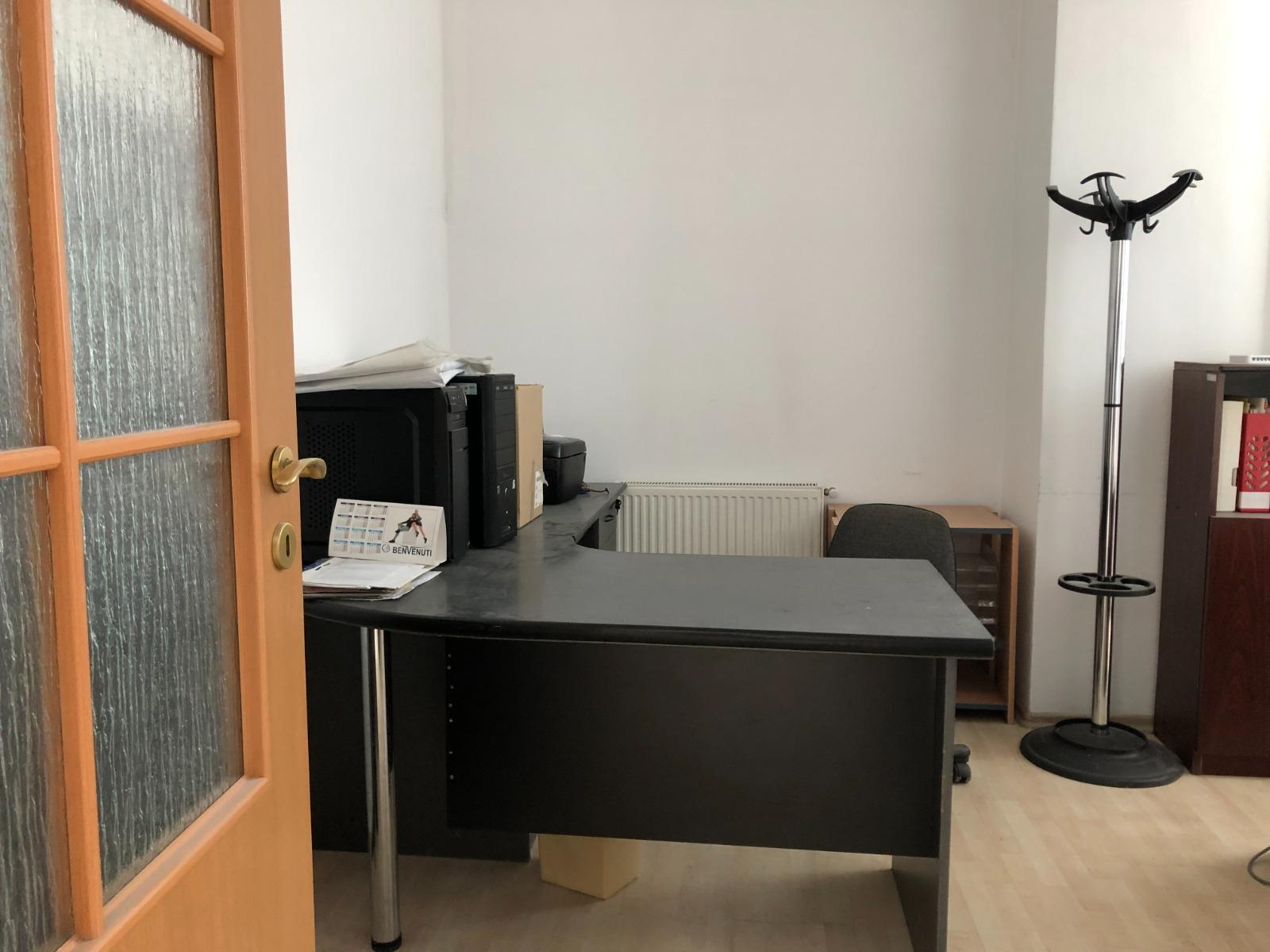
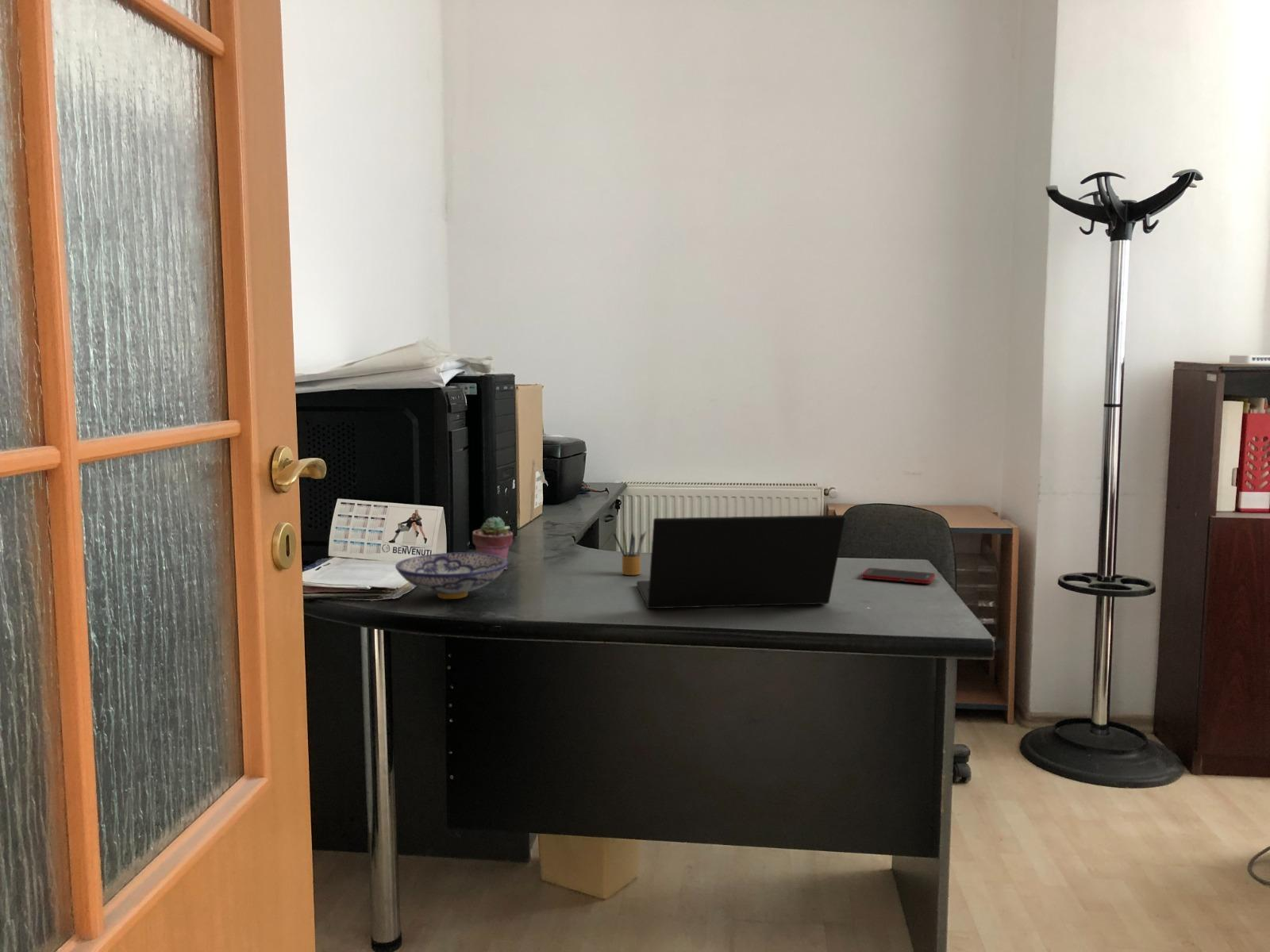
+ bowl (452, 579)
+ cell phone (898, 575)
+ pencil box (629, 551)
+ laptop (733, 553)
+ potted succulent (492, 543)
